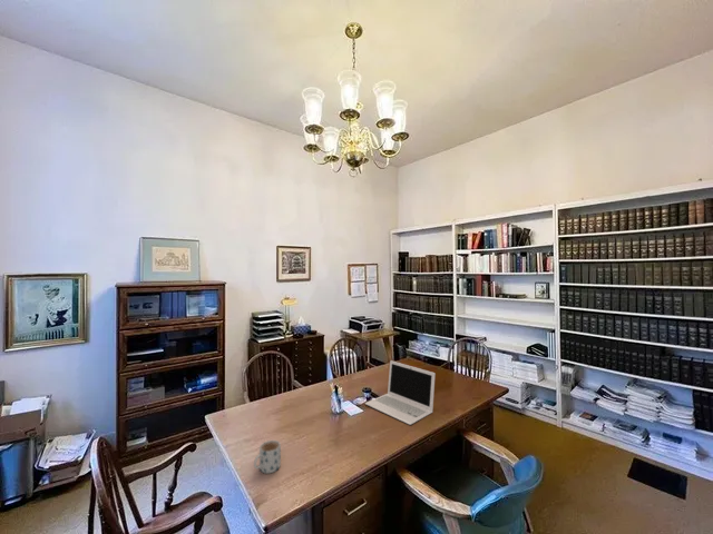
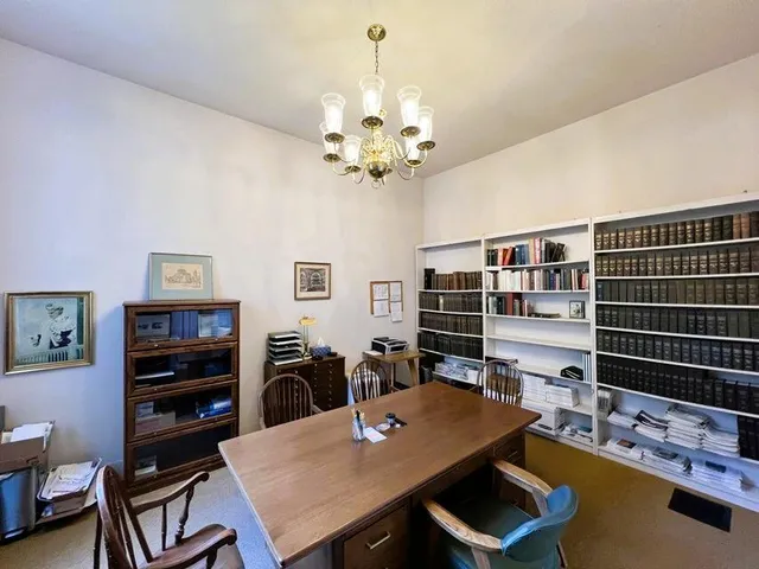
- laptop (399, 388)
- mug (266, 458)
